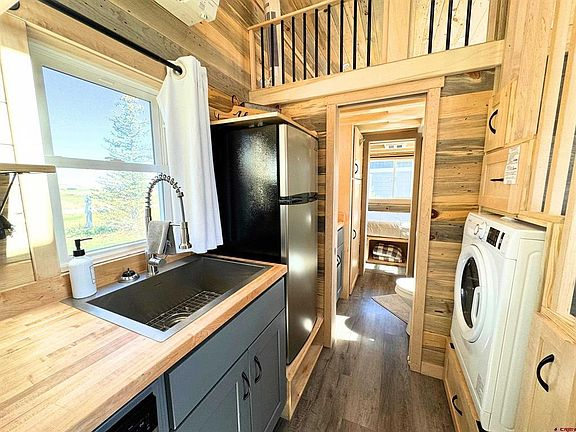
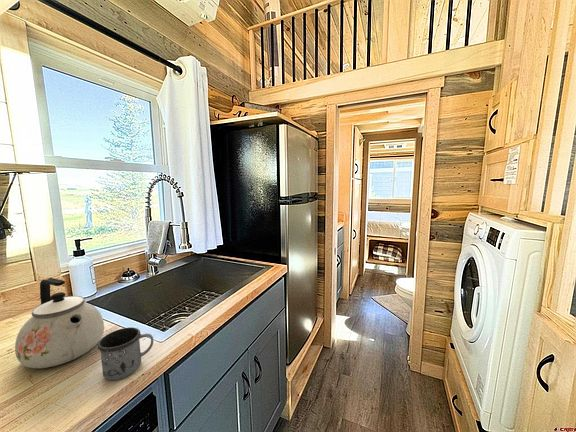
+ mug (127, 351)
+ kettle (61, 316)
